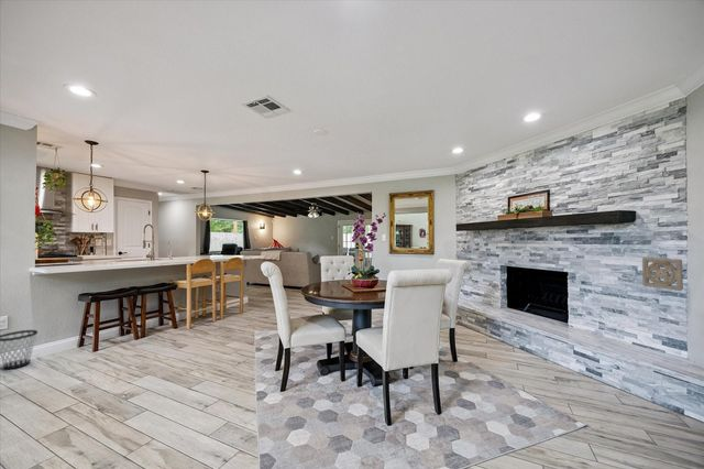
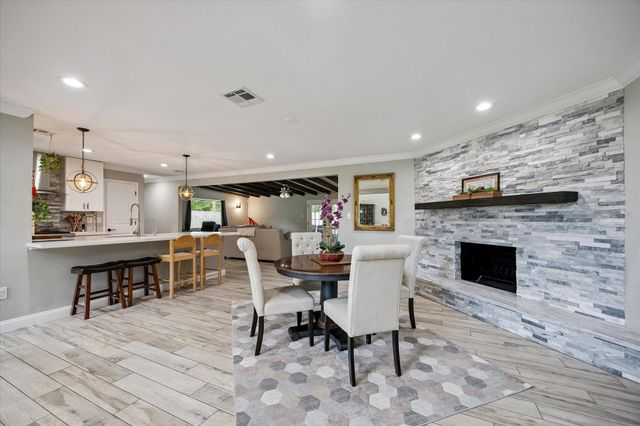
- wall ornament (661, 272)
- wastebasket (16, 349)
